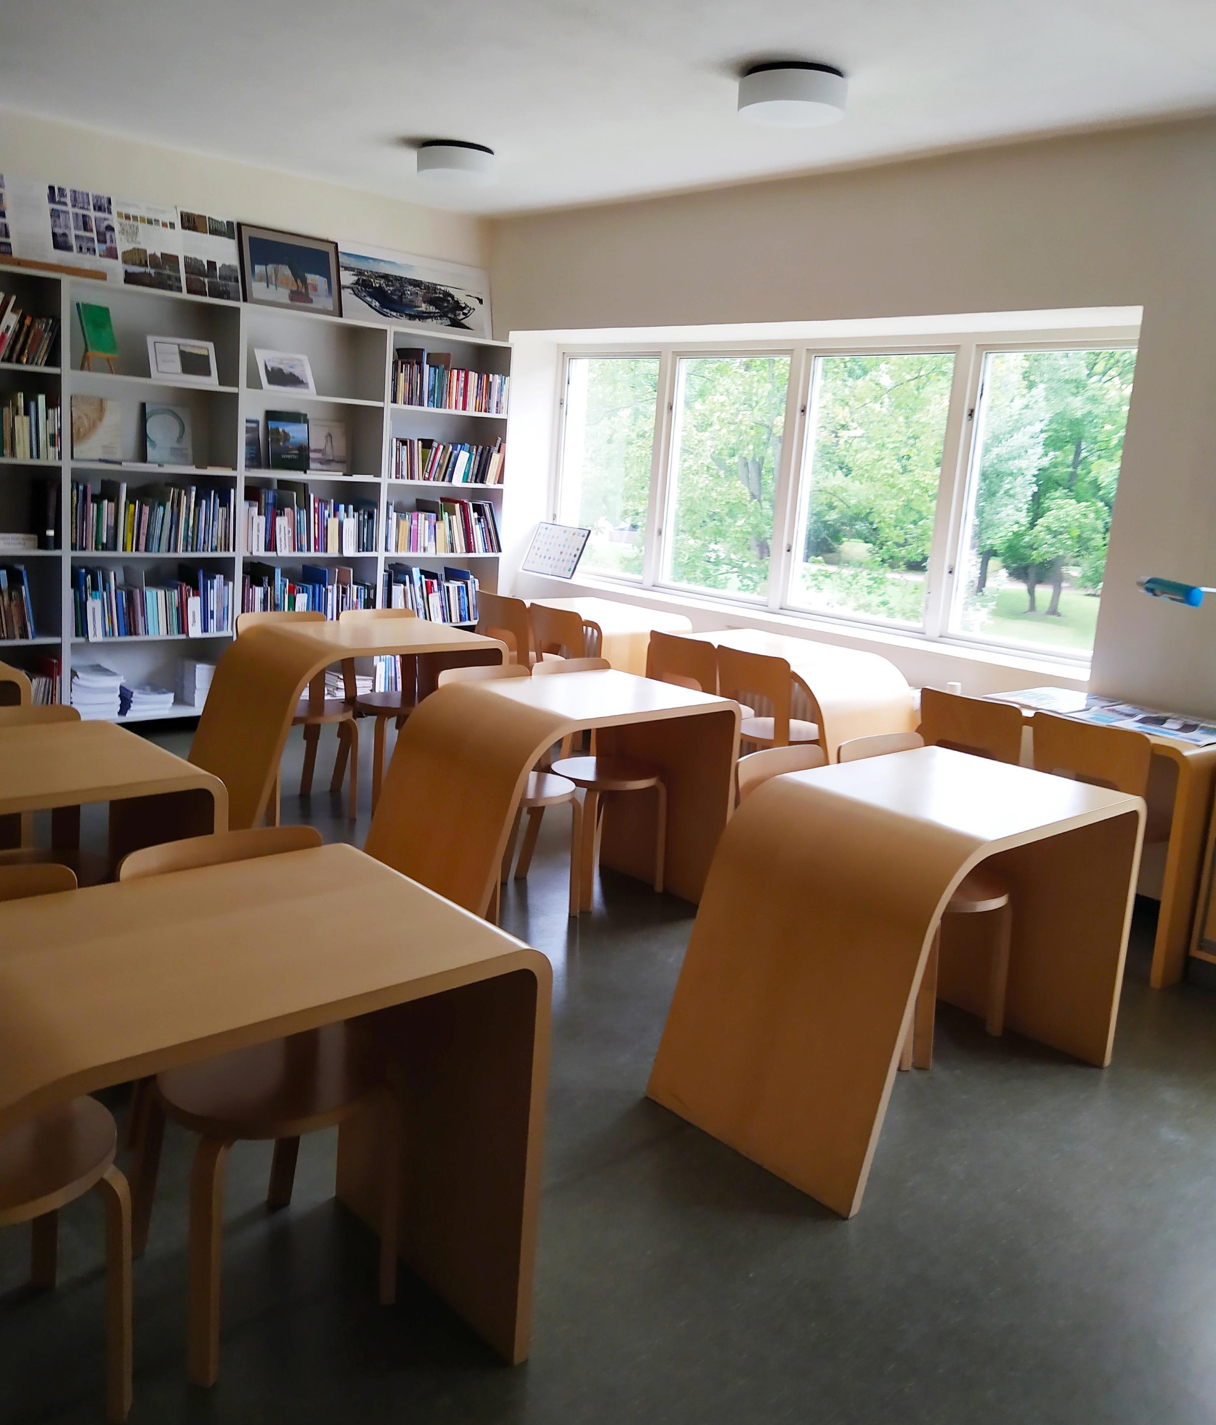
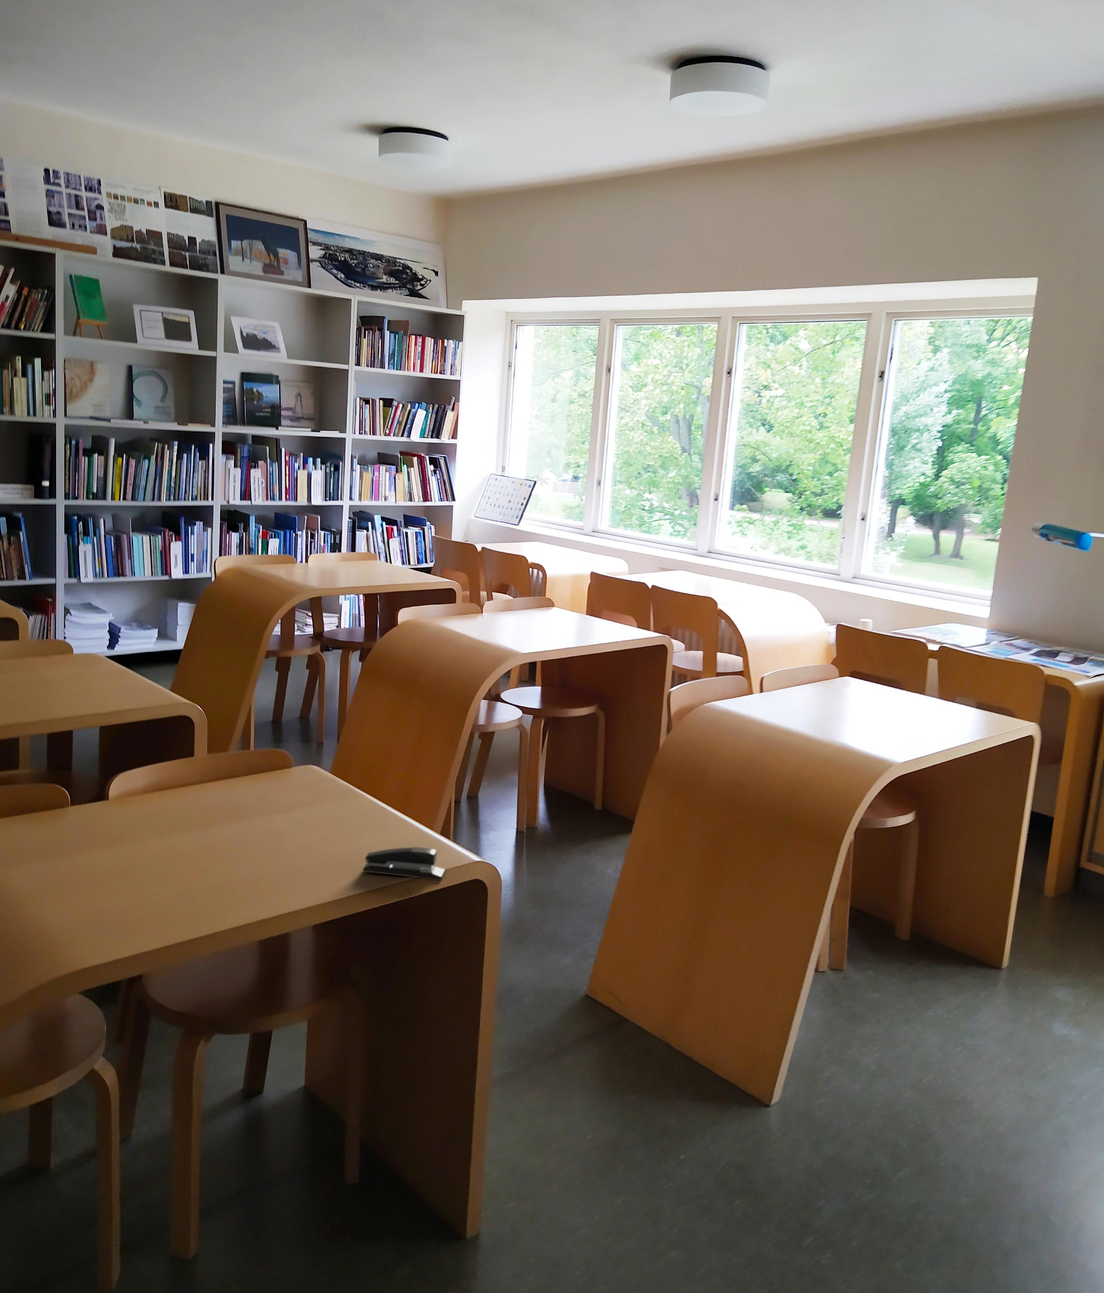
+ stapler (405, 861)
